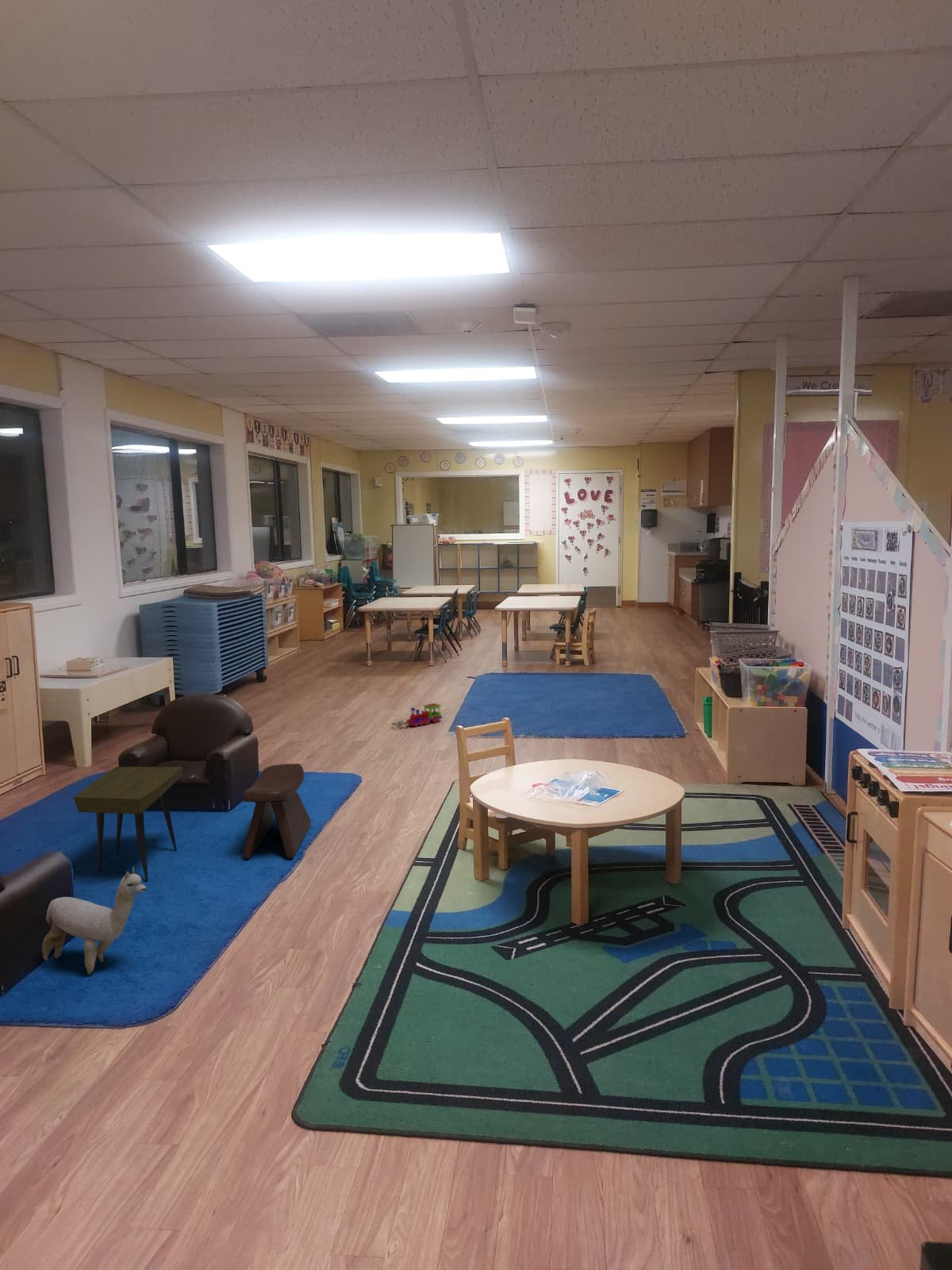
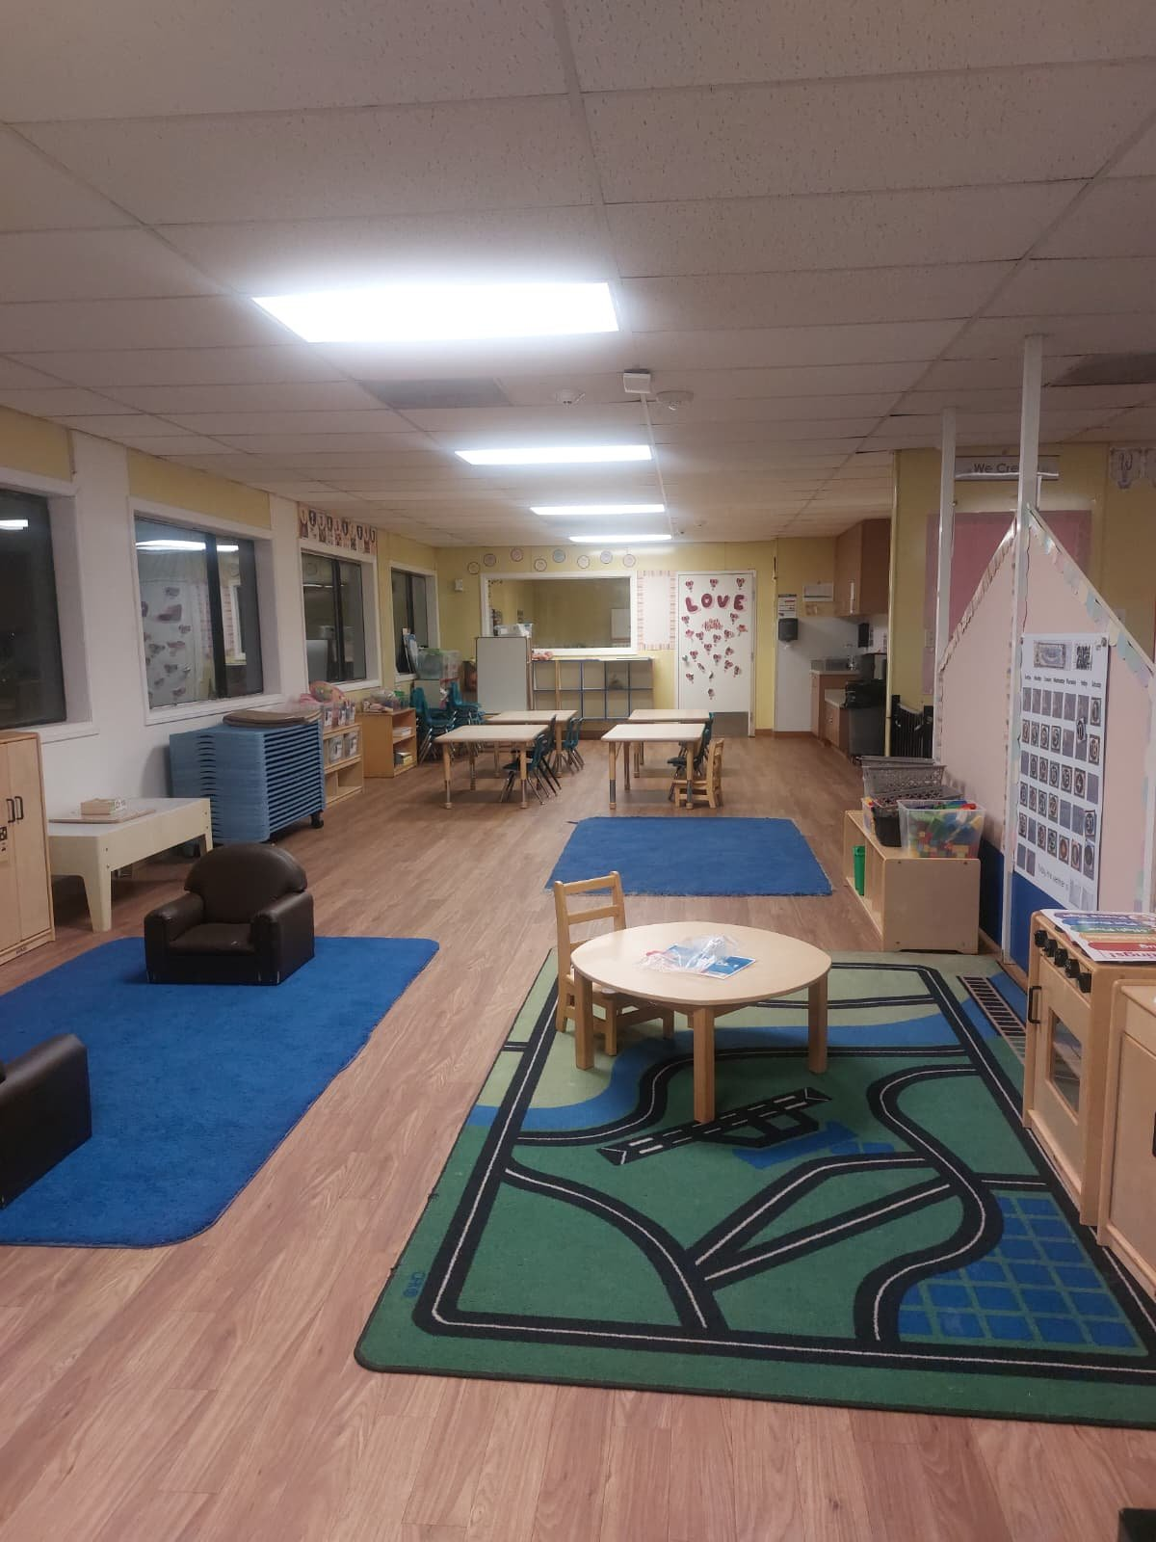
- plush toy (93, 918)
- side table (136, 821)
- stool (277, 809)
- toy train (416, 715)
